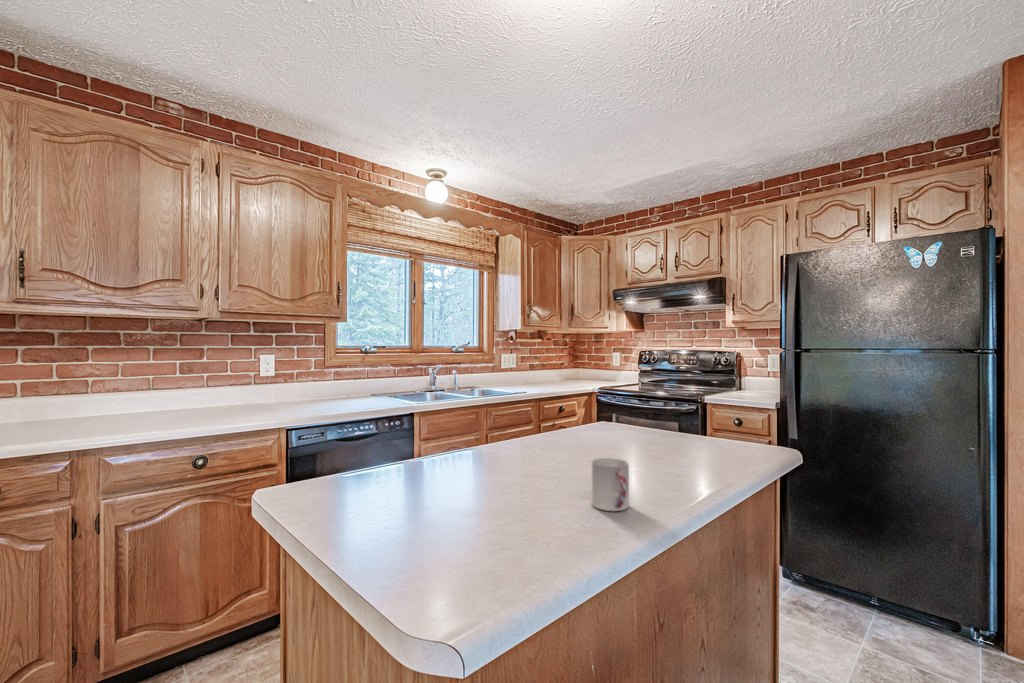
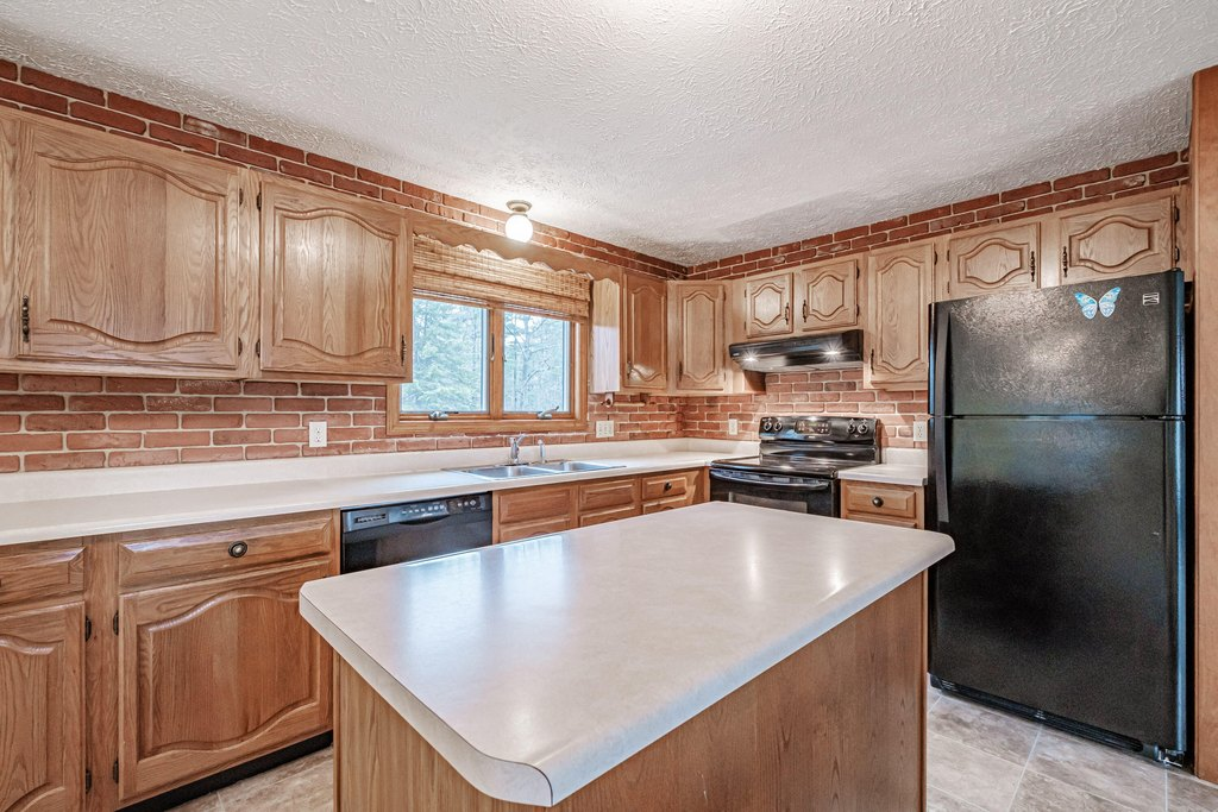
- cup (613, 485)
